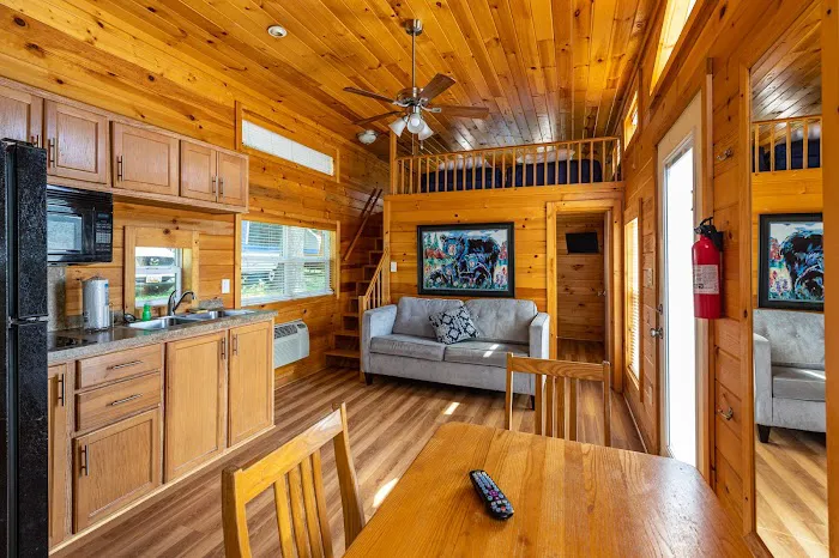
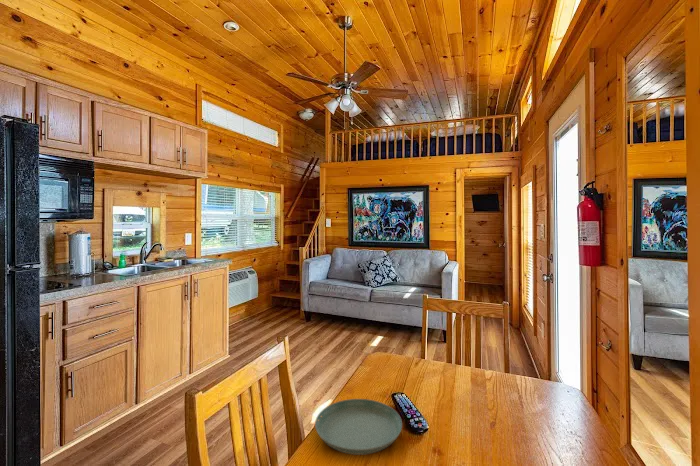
+ saucer (358, 426)
